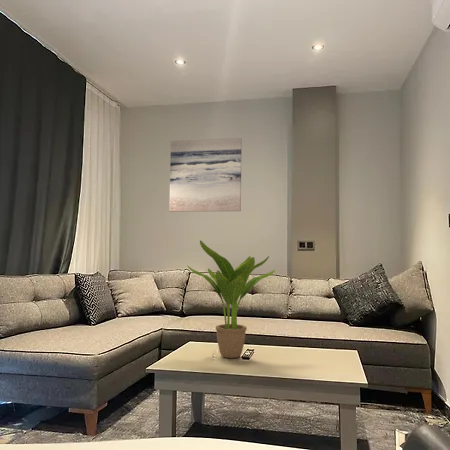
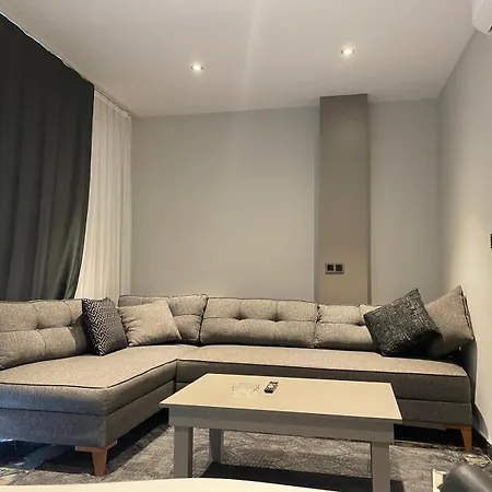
- wall art (205, 175)
- potted plant (236, 299)
